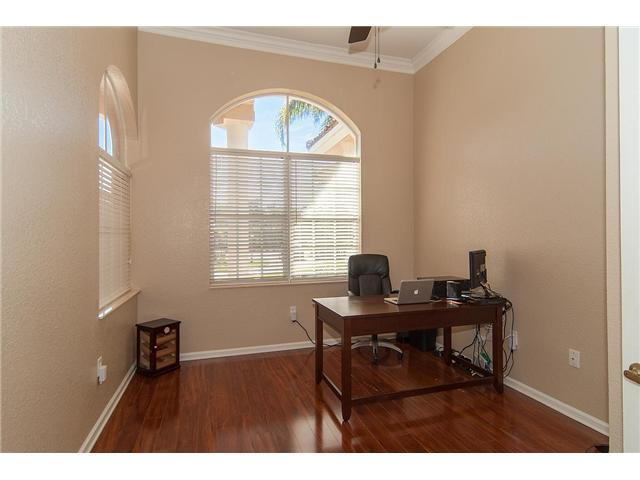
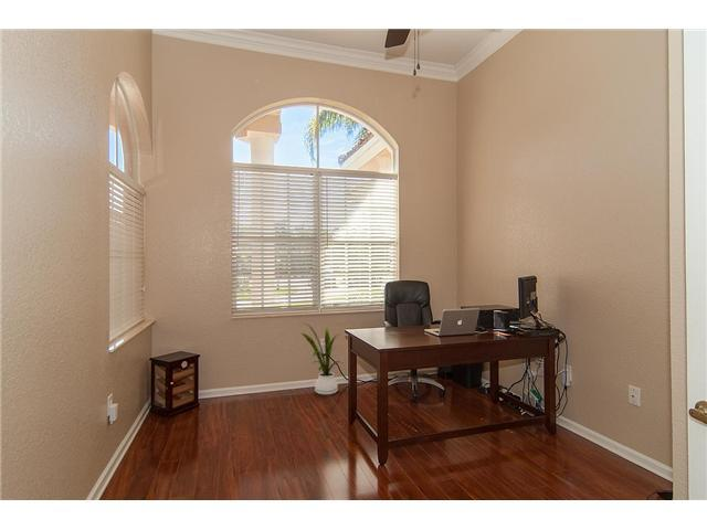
+ house plant (323, 356)
